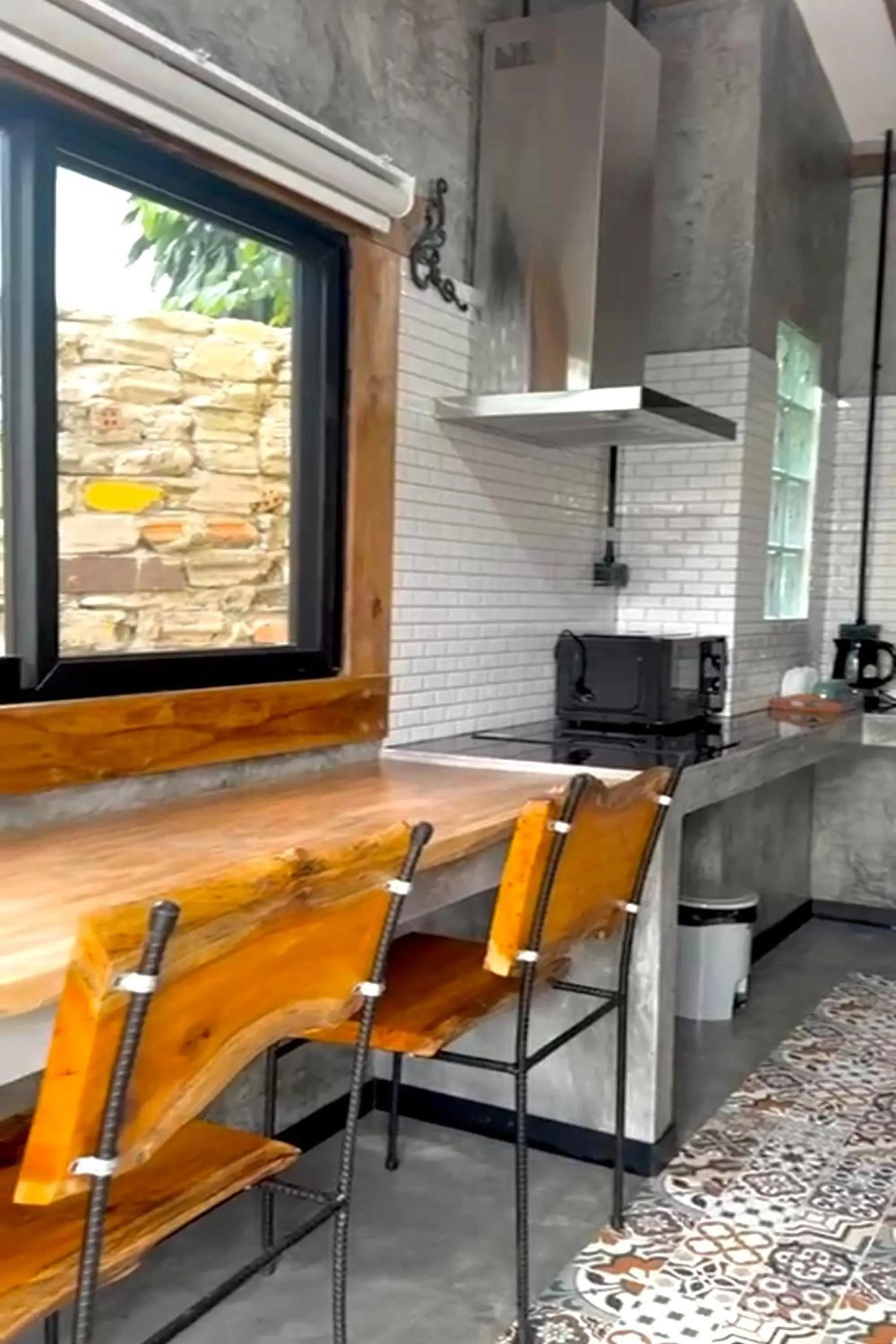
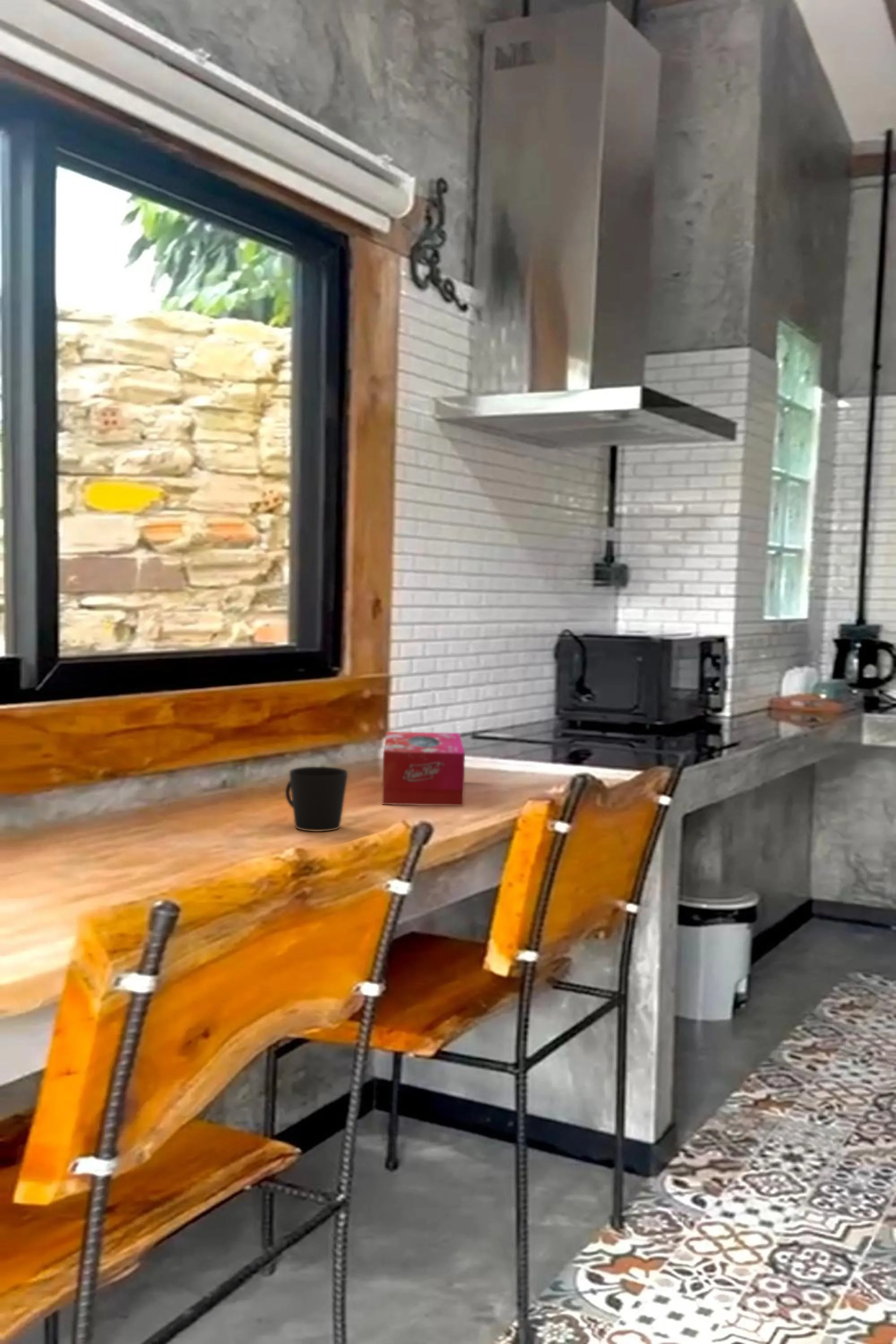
+ cup (312, 798)
+ tissue box (423, 767)
